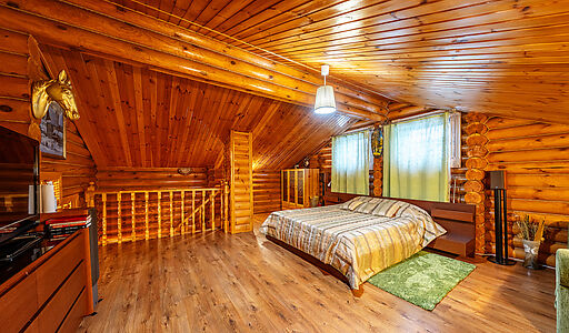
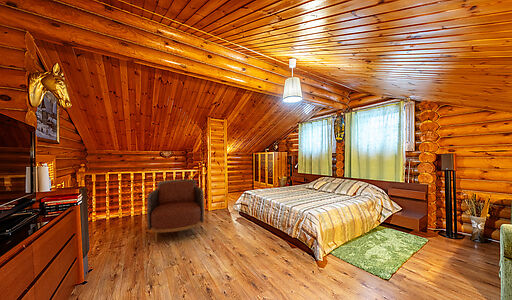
+ armchair (177, 207)
